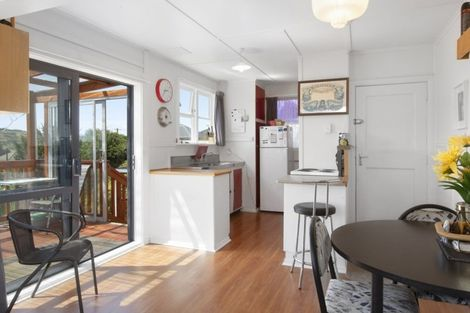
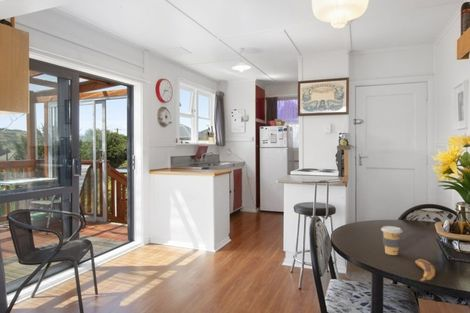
+ coffee cup (391, 240)
+ banana (424, 267)
